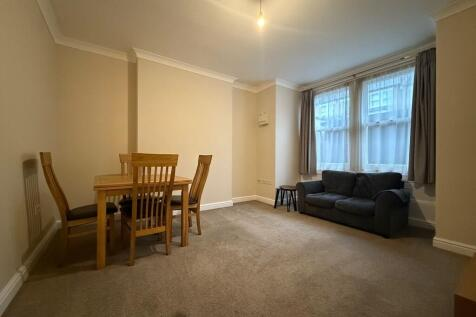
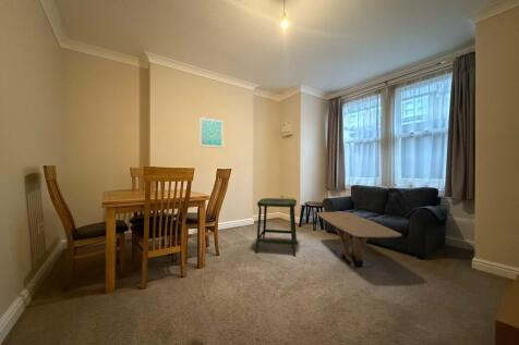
+ coffee table (349, 238)
+ stool (277, 230)
+ wall art (212, 133)
